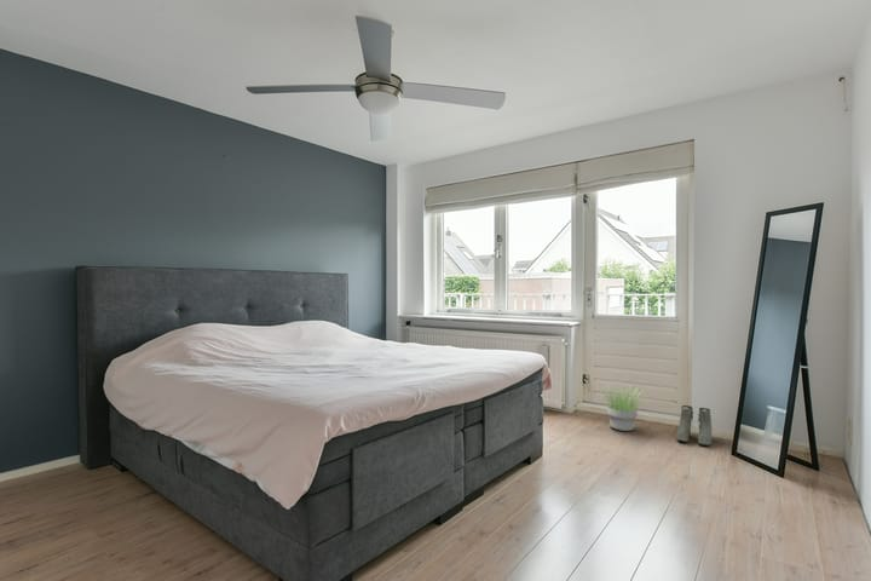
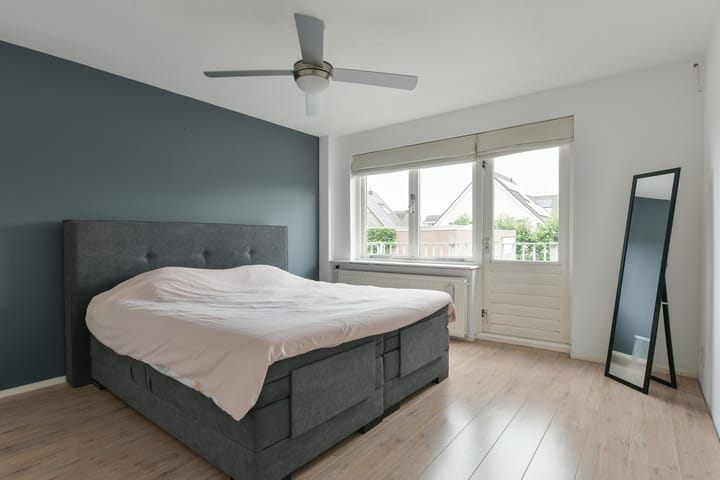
- potted plant (622, 408)
- boots (690, 424)
